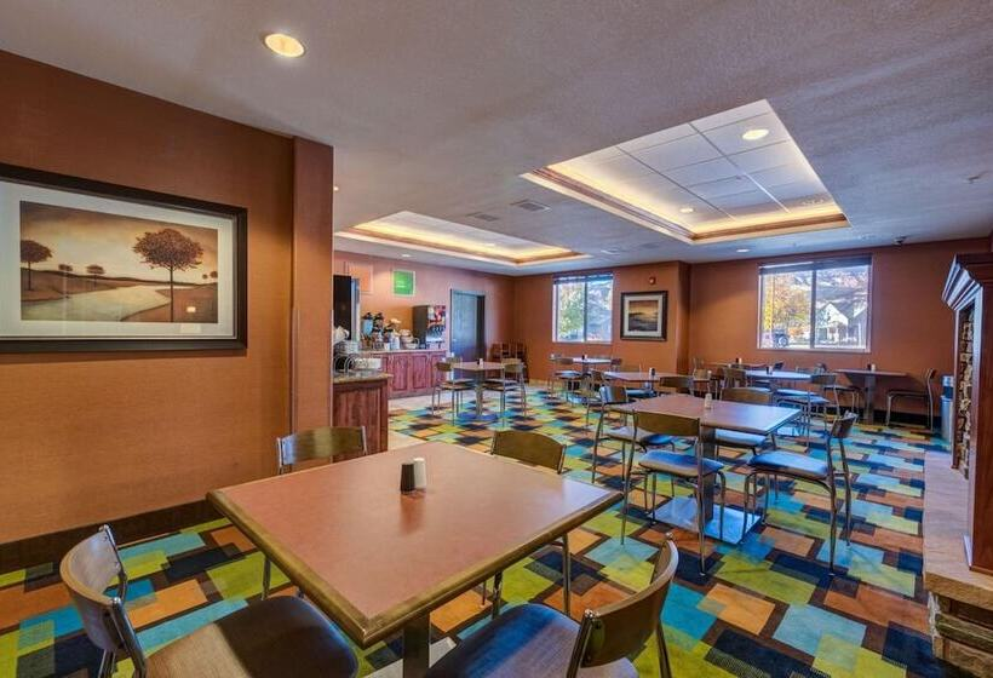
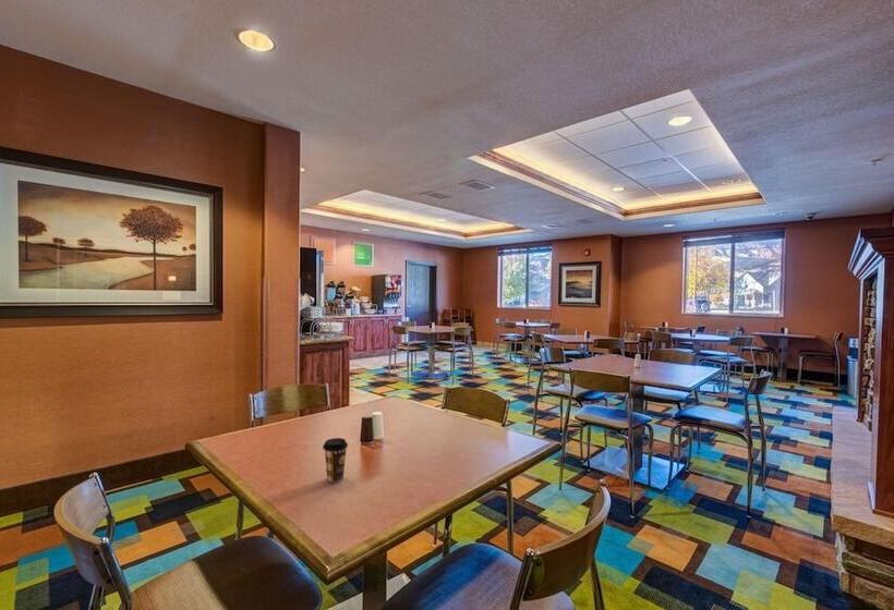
+ coffee cup (335, 460)
